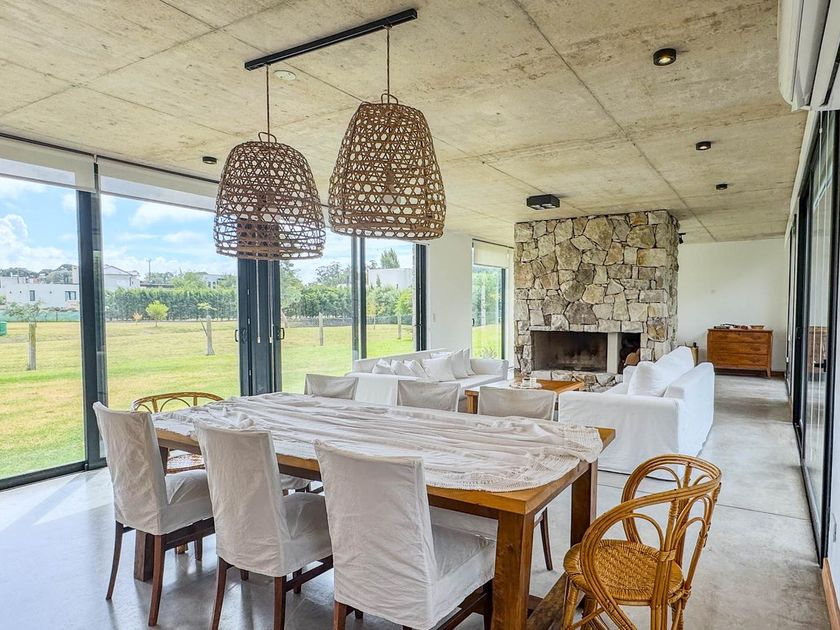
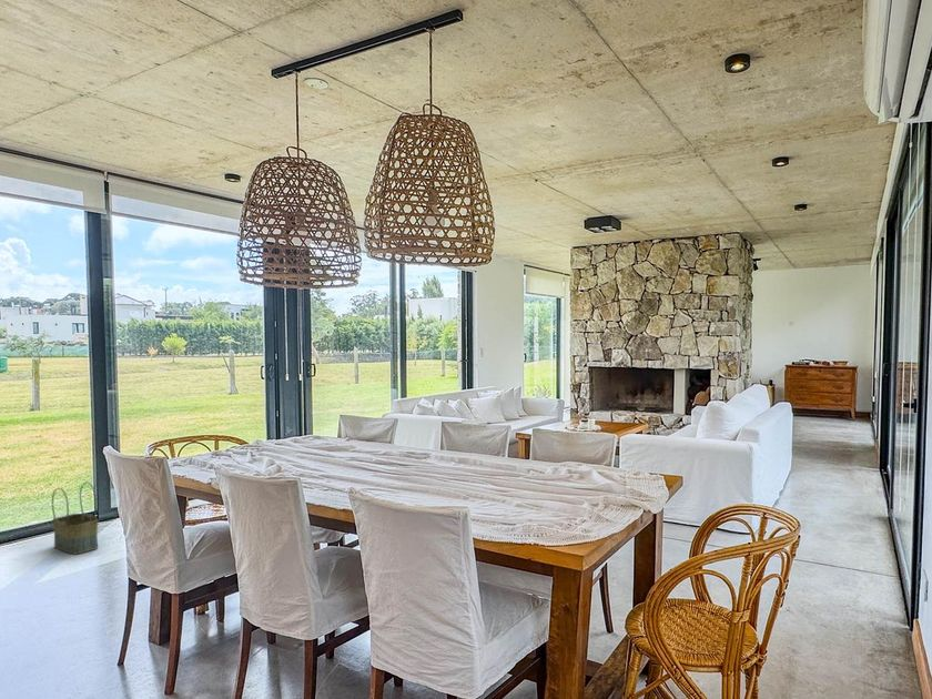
+ basket (74, 516)
